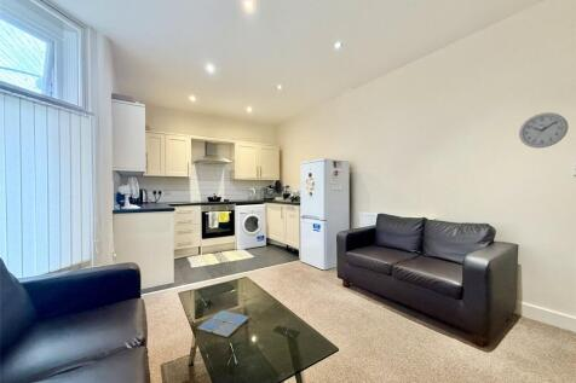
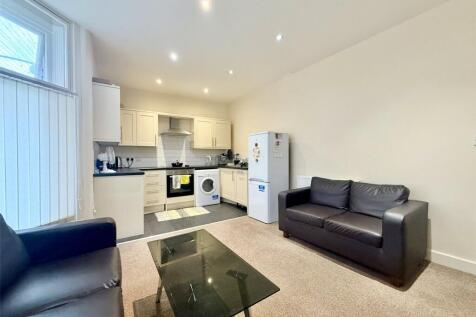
- drink coaster (224, 321)
- wall clock (541, 130)
